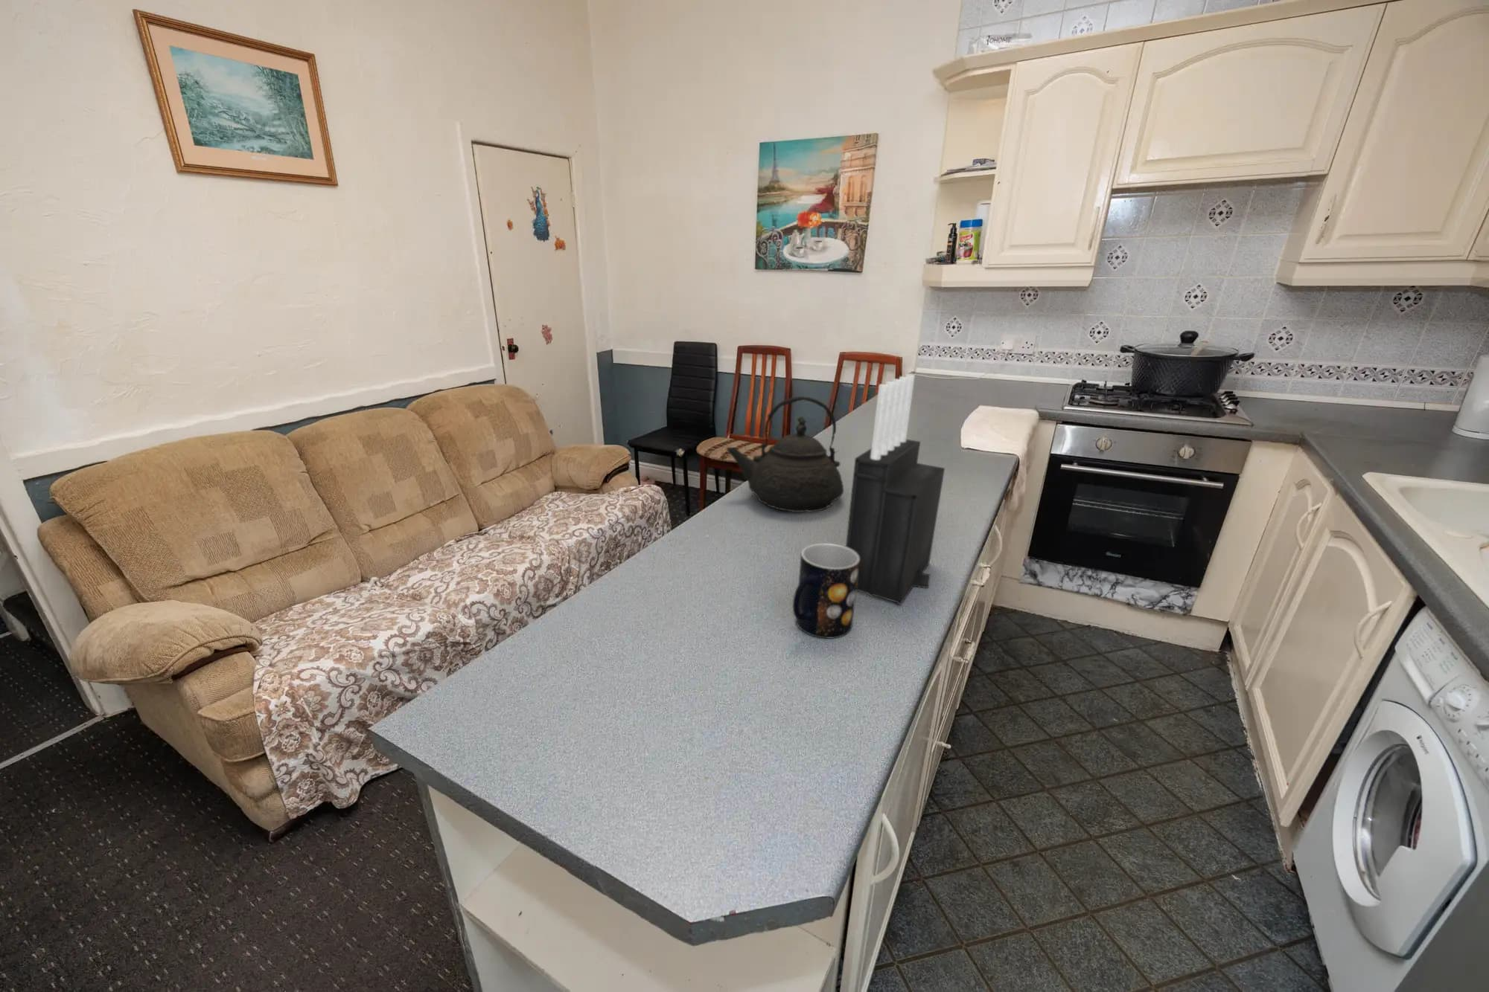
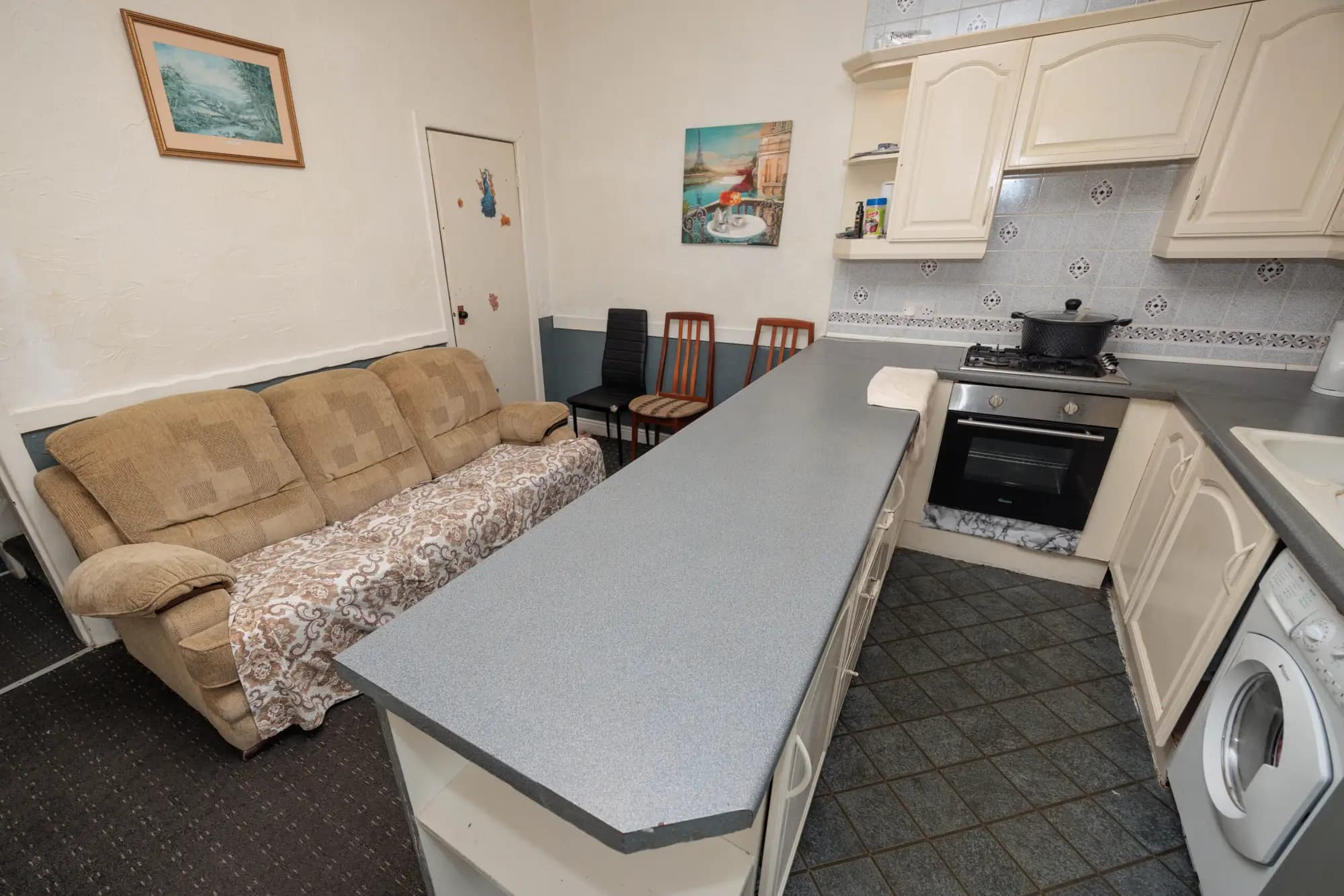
- knife block (906, 486)
- teakettle (785, 450)
- mug (823, 593)
